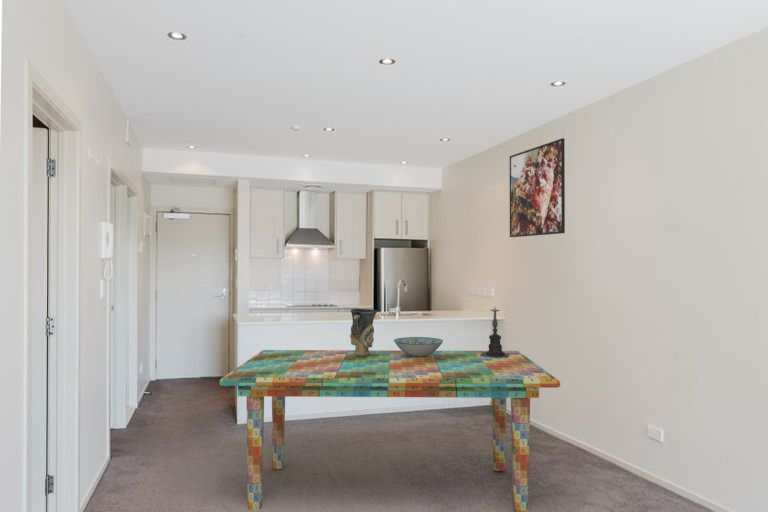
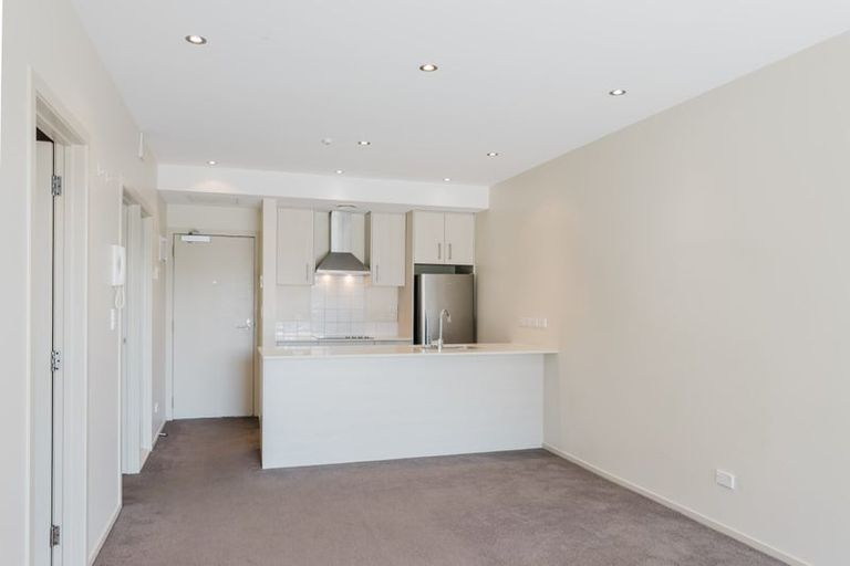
- vase (362, 331)
- candle holder (494, 328)
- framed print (534, 191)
- dining table (389, 396)
- decorative bowl (418, 347)
